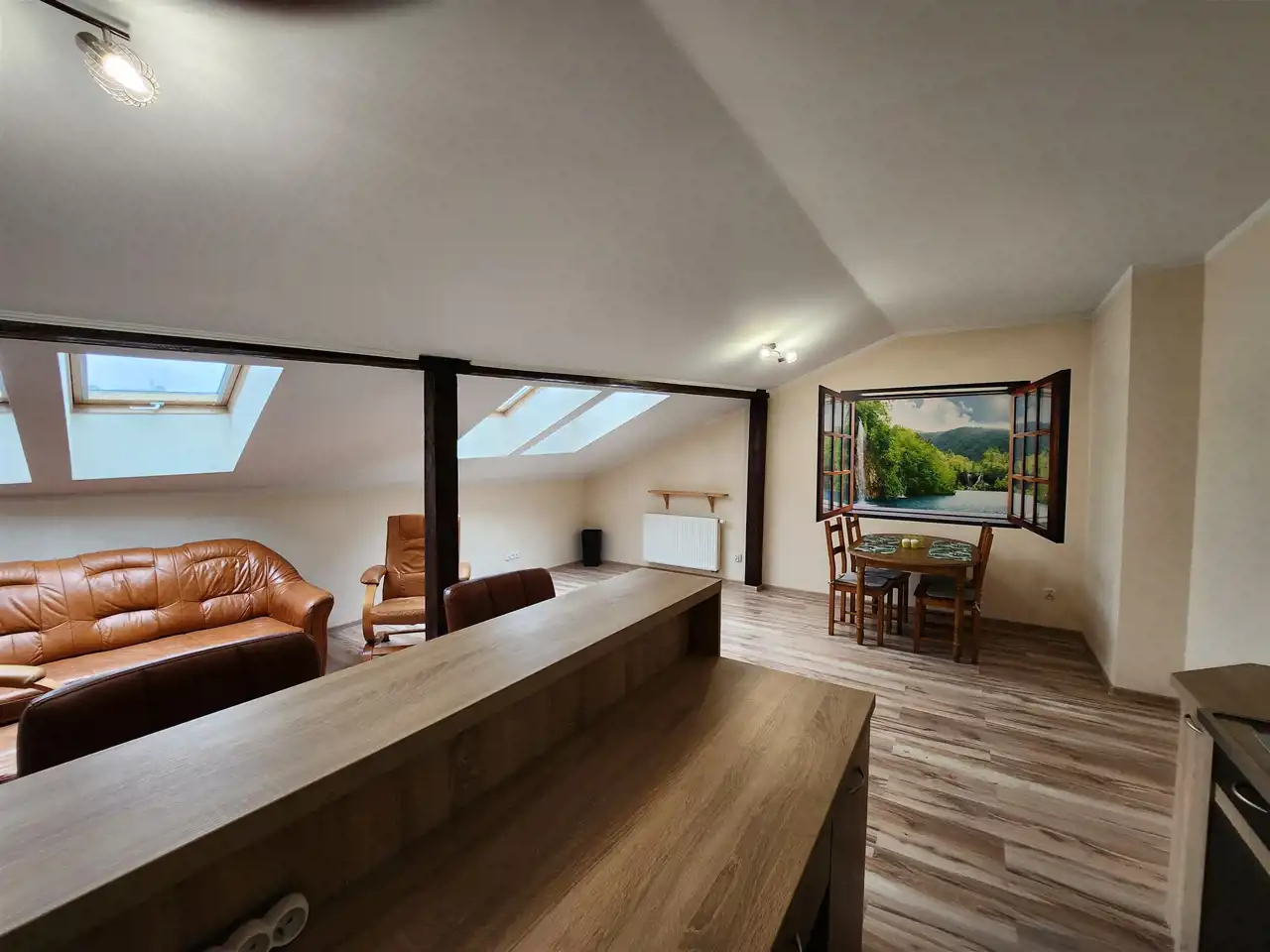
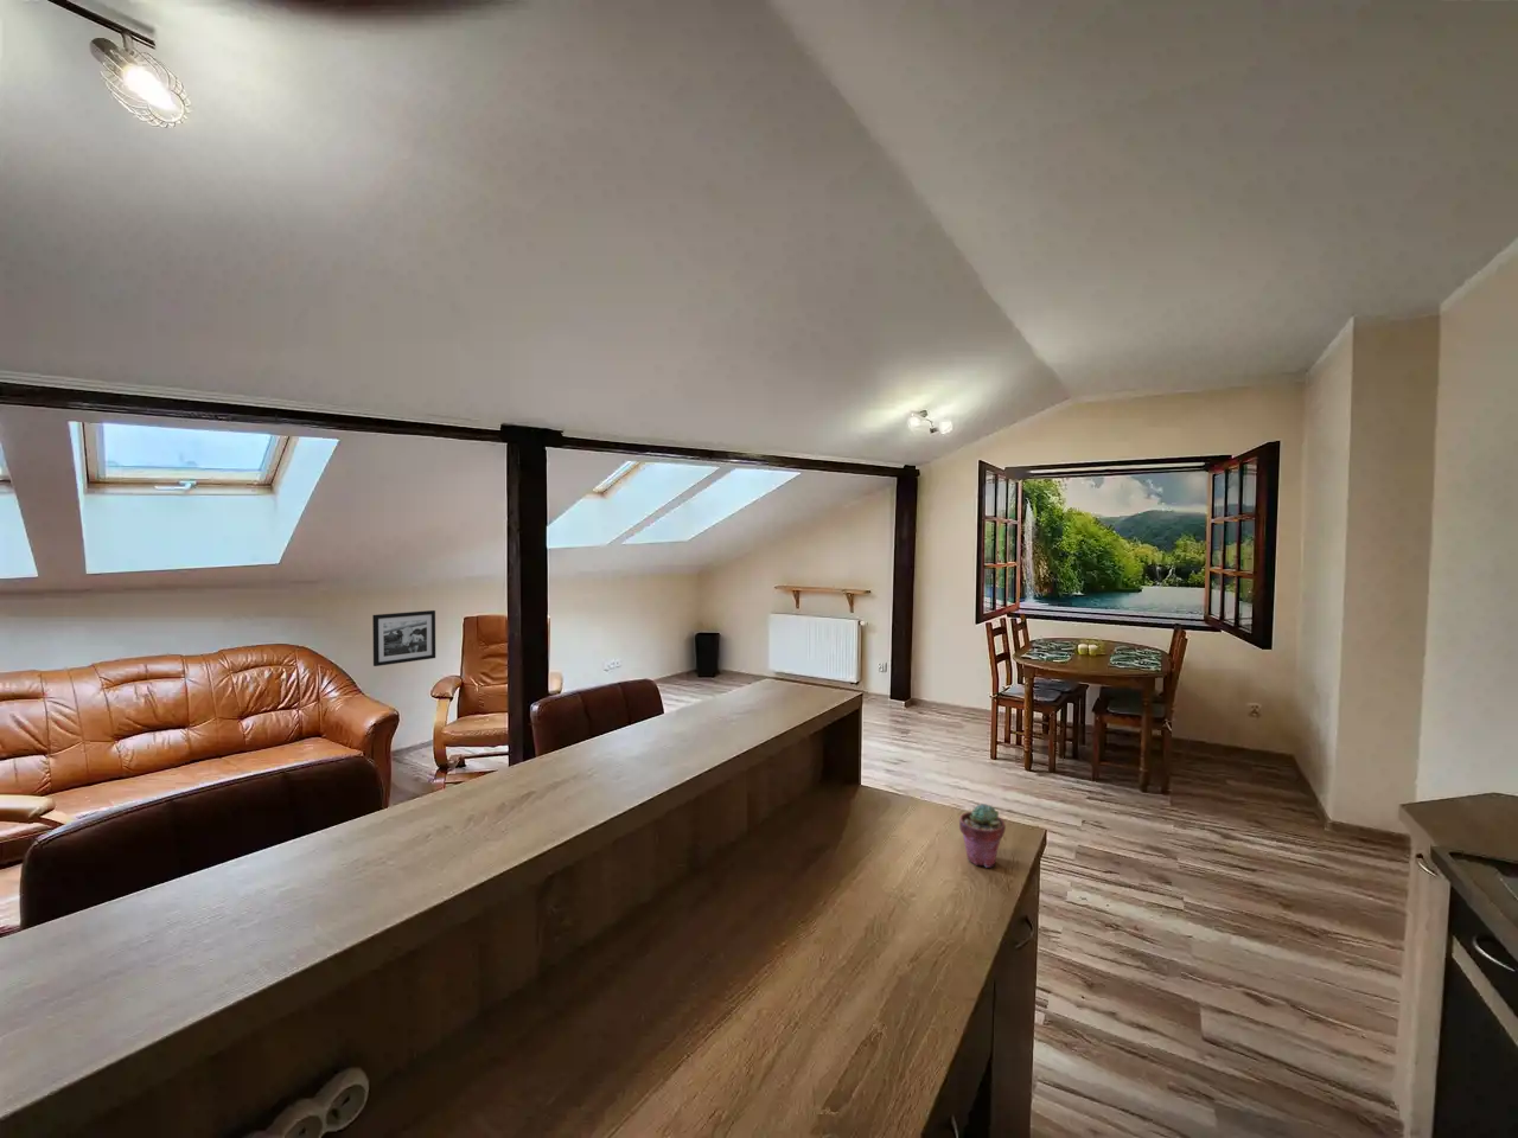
+ potted succulent (981, 831)
+ picture frame (404, 637)
